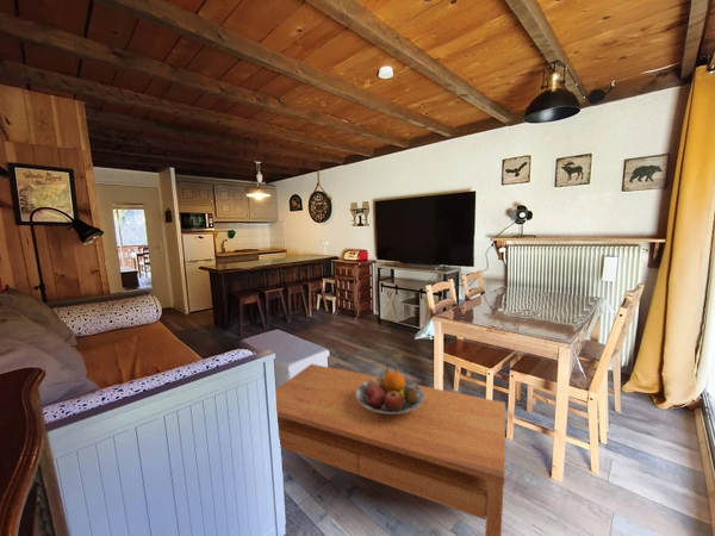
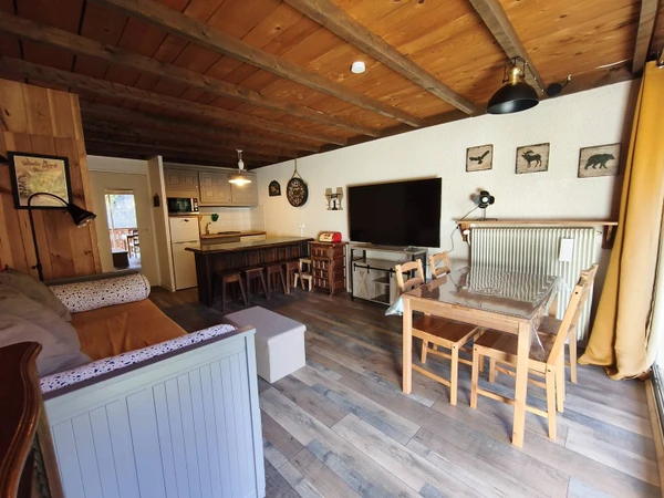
- coffee table (379, 440)
- fruit bowl (388, 389)
